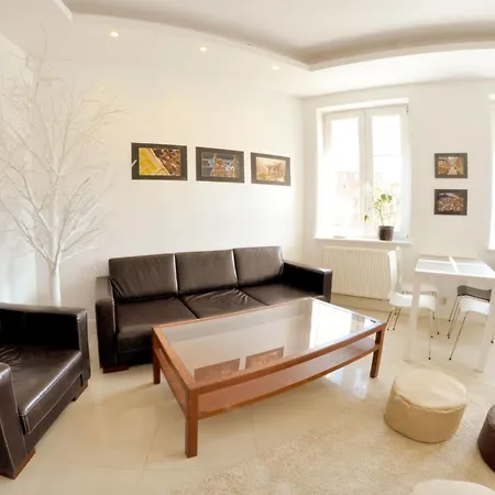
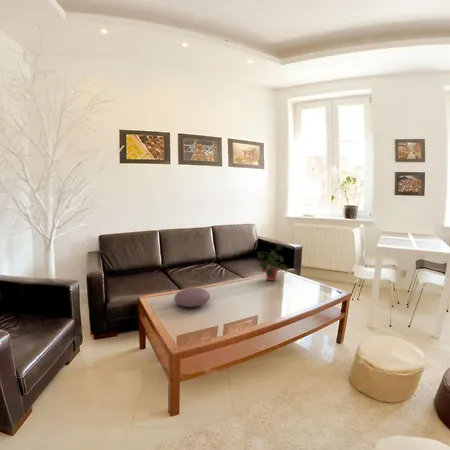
+ decorative bowl (192, 296)
+ potted plant (272, 261)
